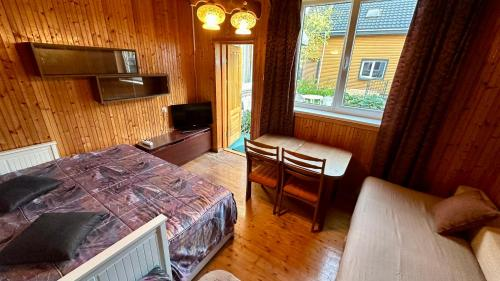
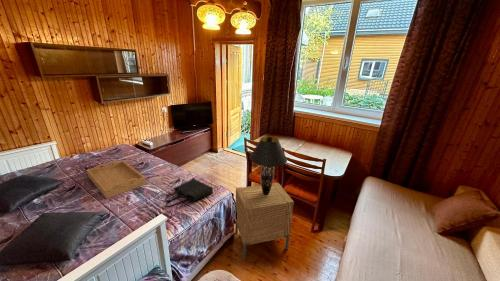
+ table lamp (267, 166)
+ nightstand (261, 218)
+ tote bag (186, 193)
+ serving tray (115, 175)
